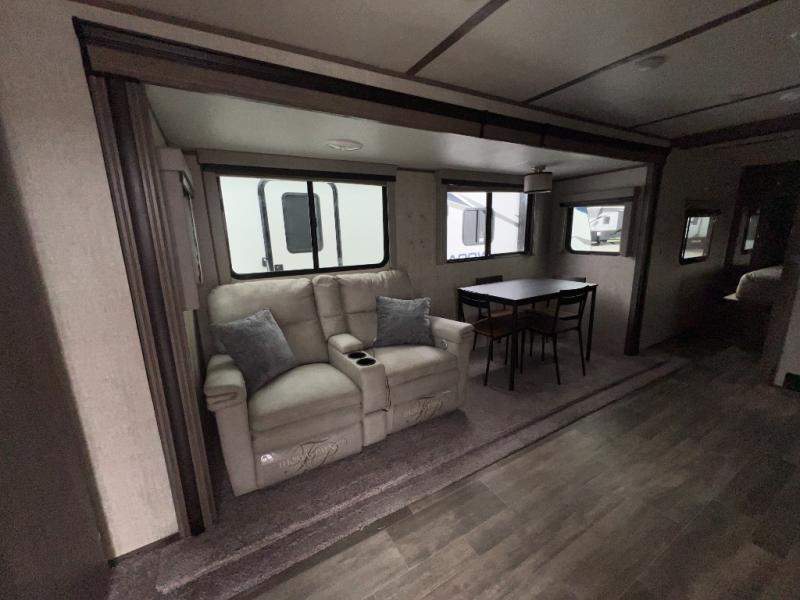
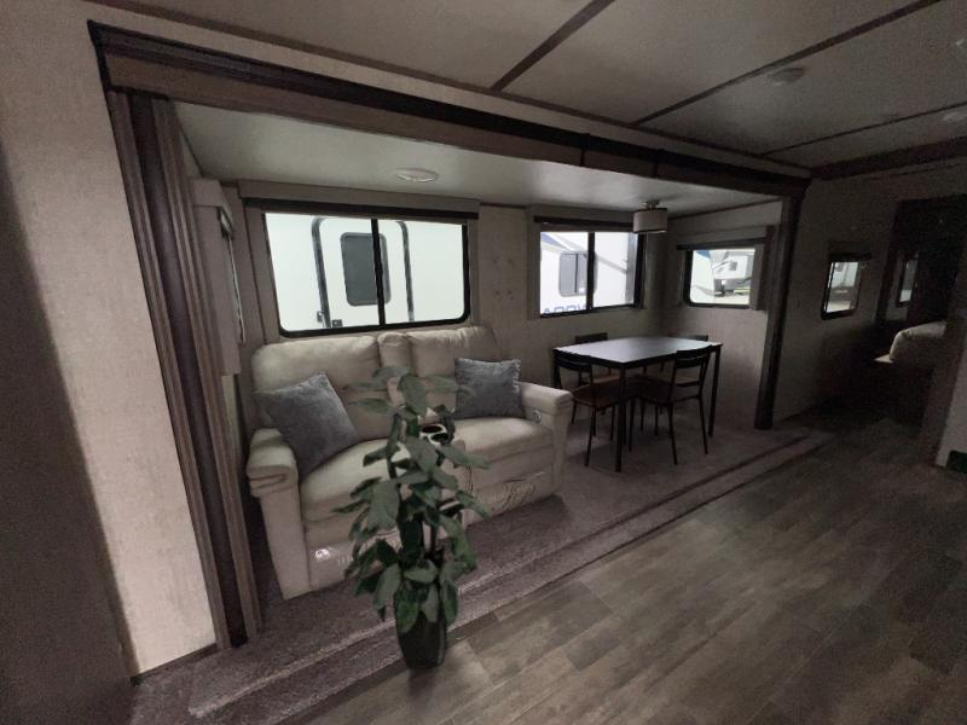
+ indoor plant (410, 512)
